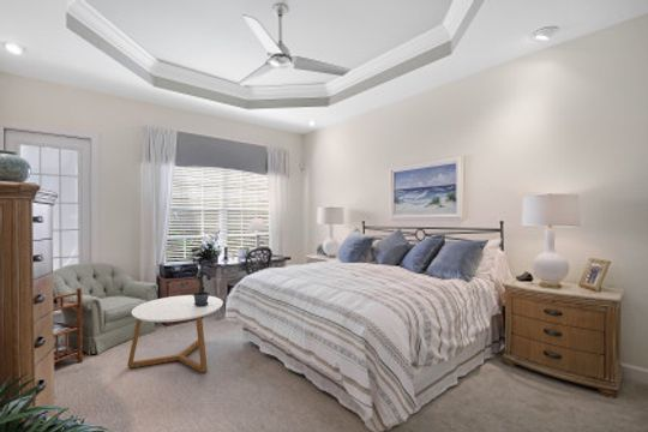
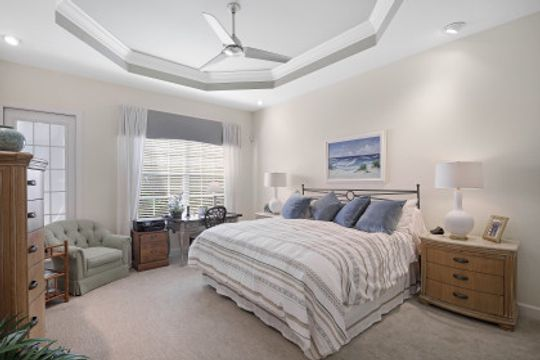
- potted plant (202, 272)
- coffee table (176, 320)
